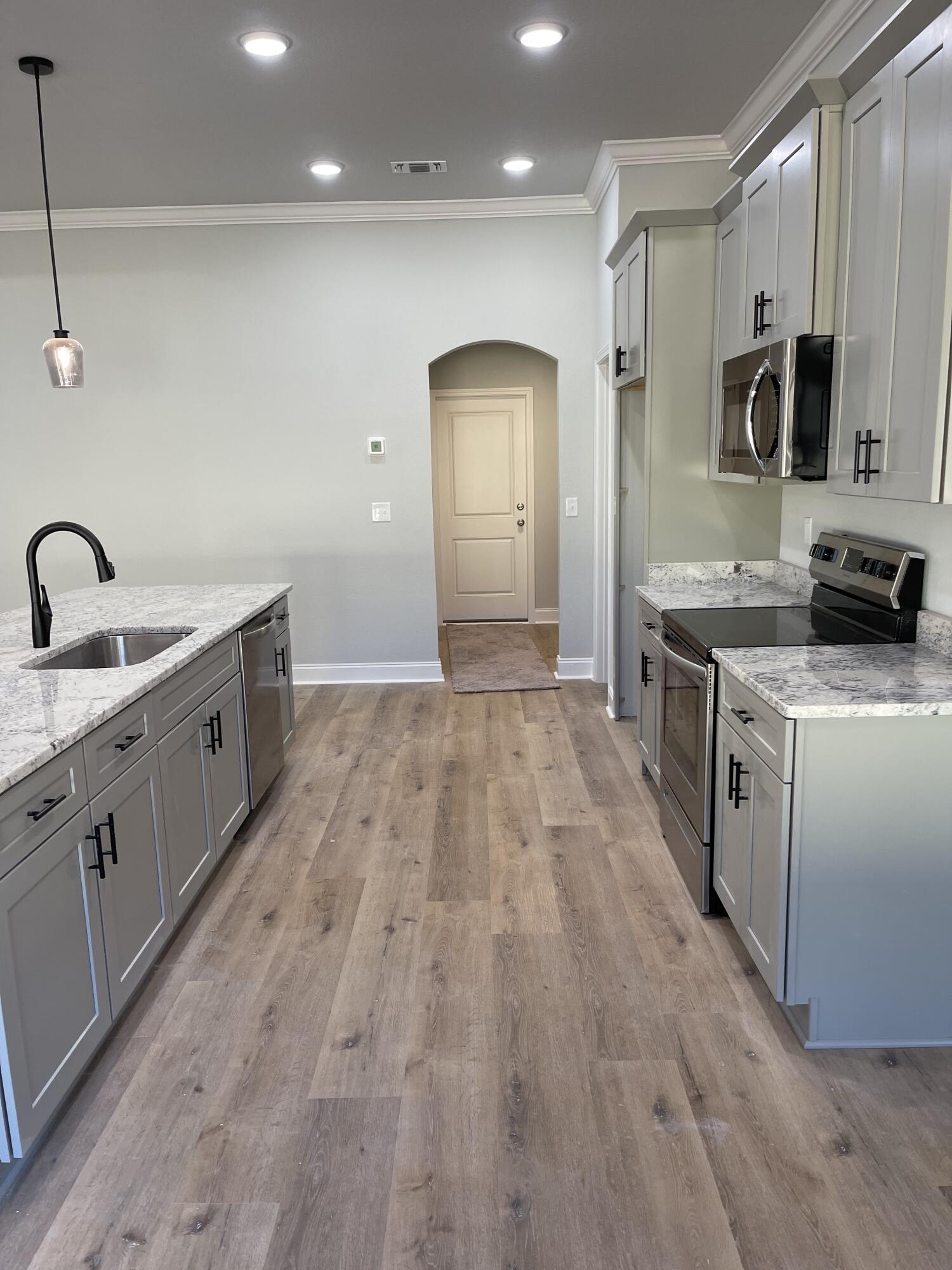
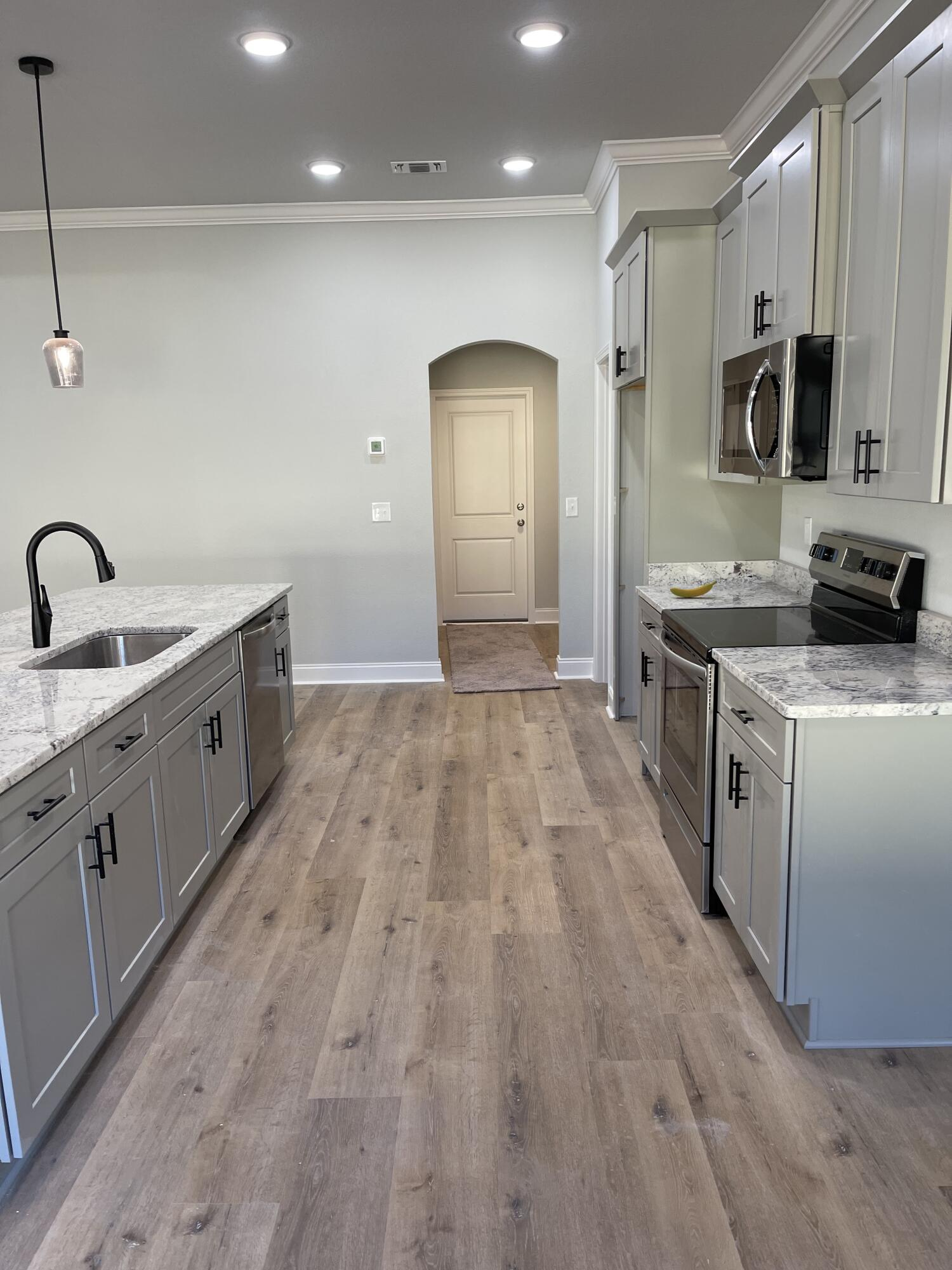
+ banana (693, 589)
